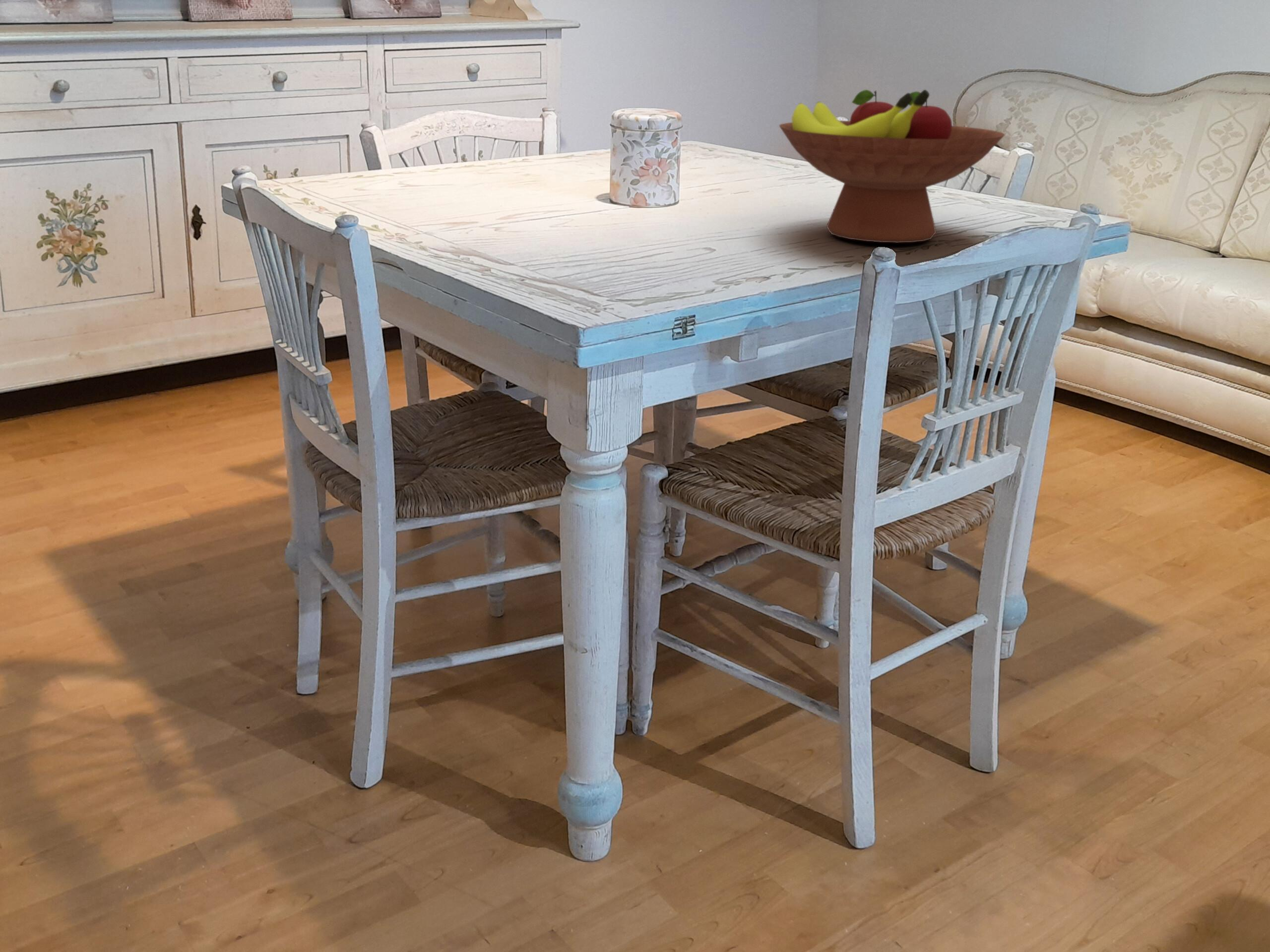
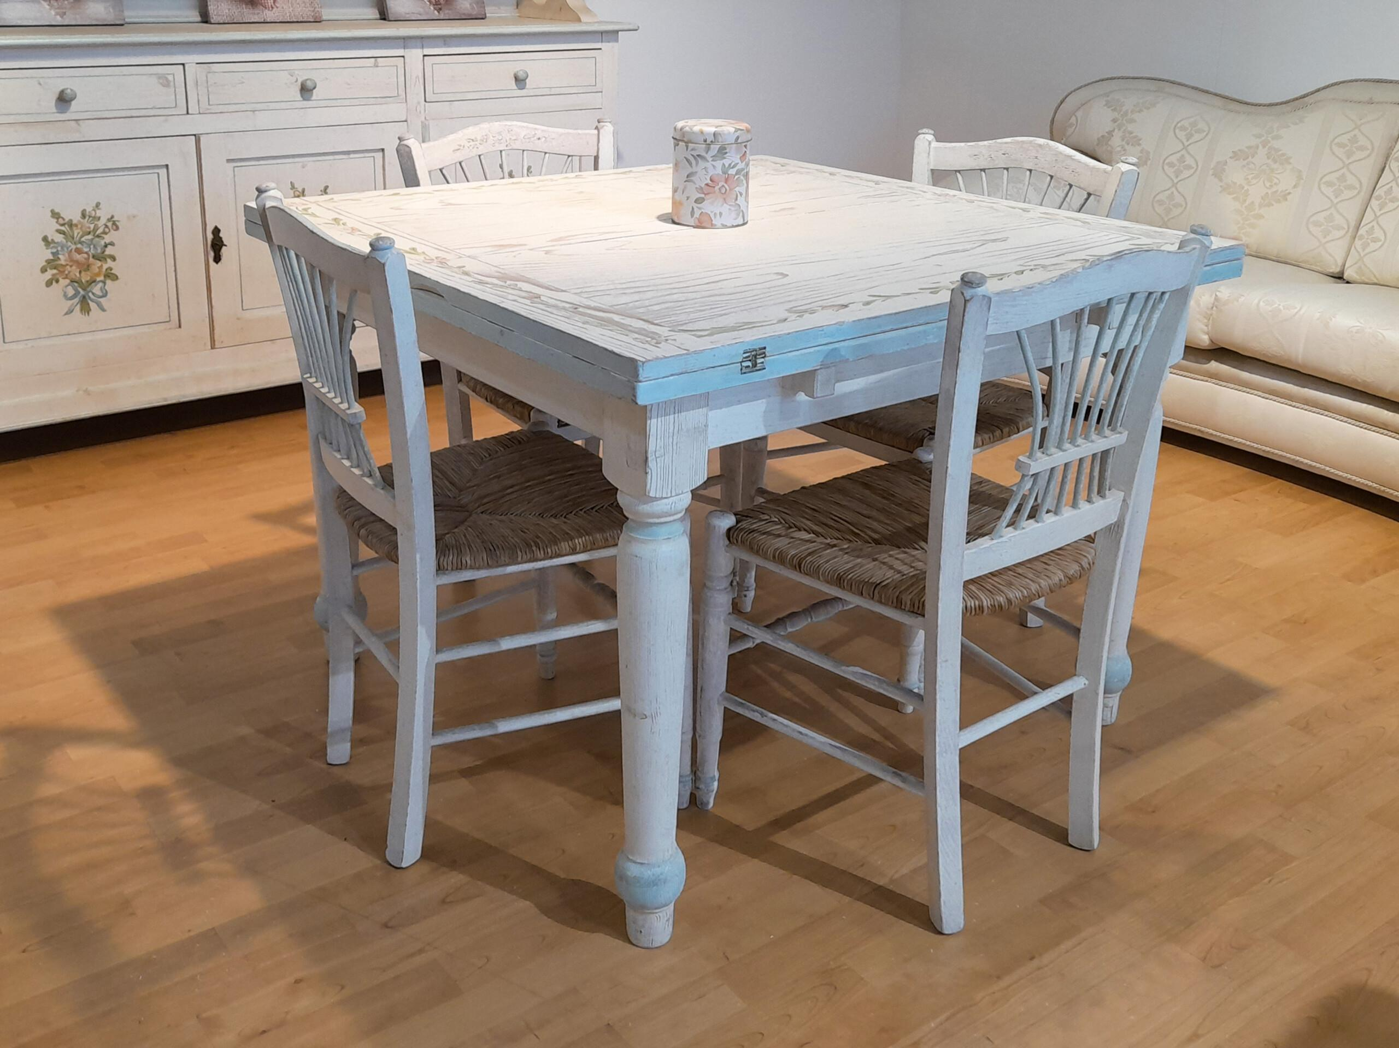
- fruit bowl (887, 162)
